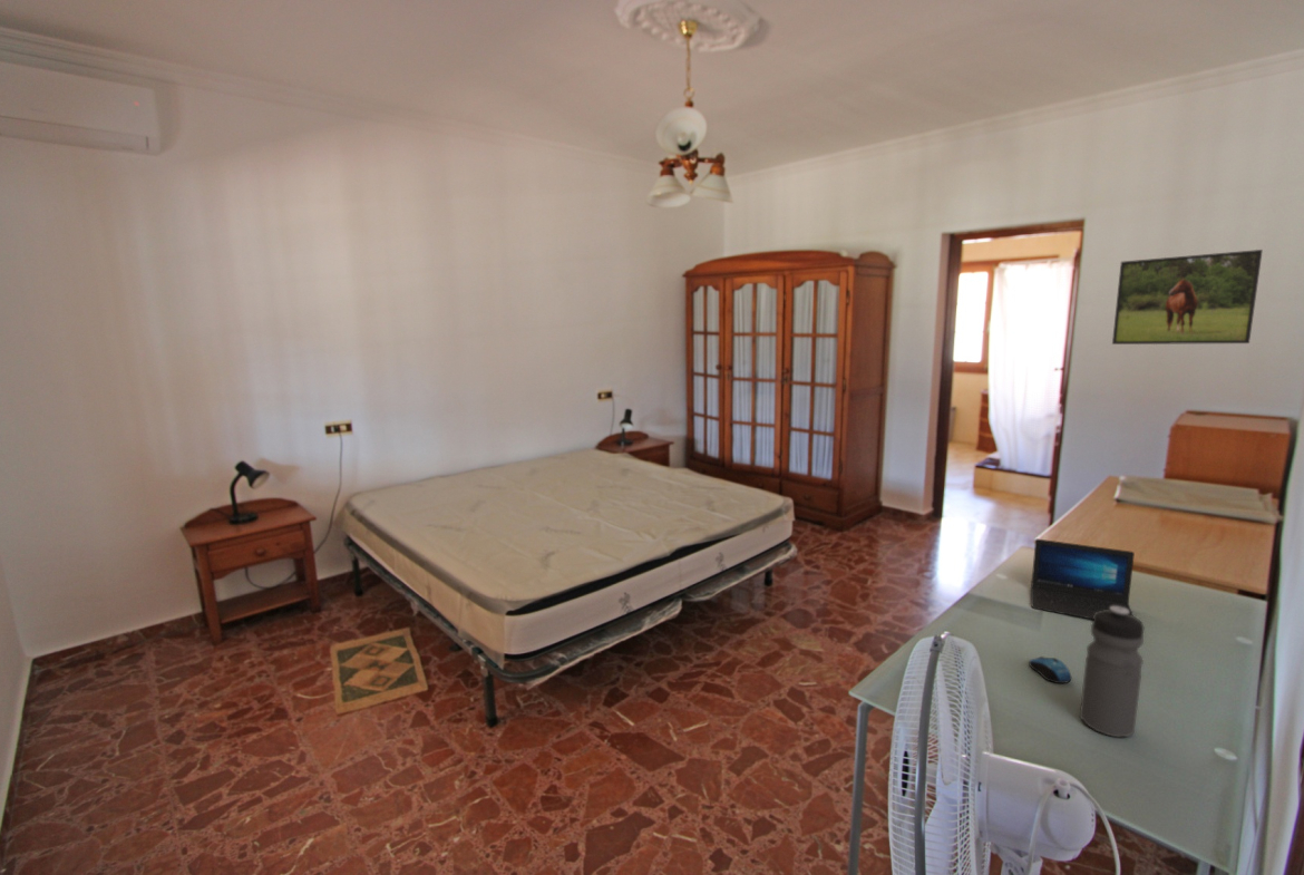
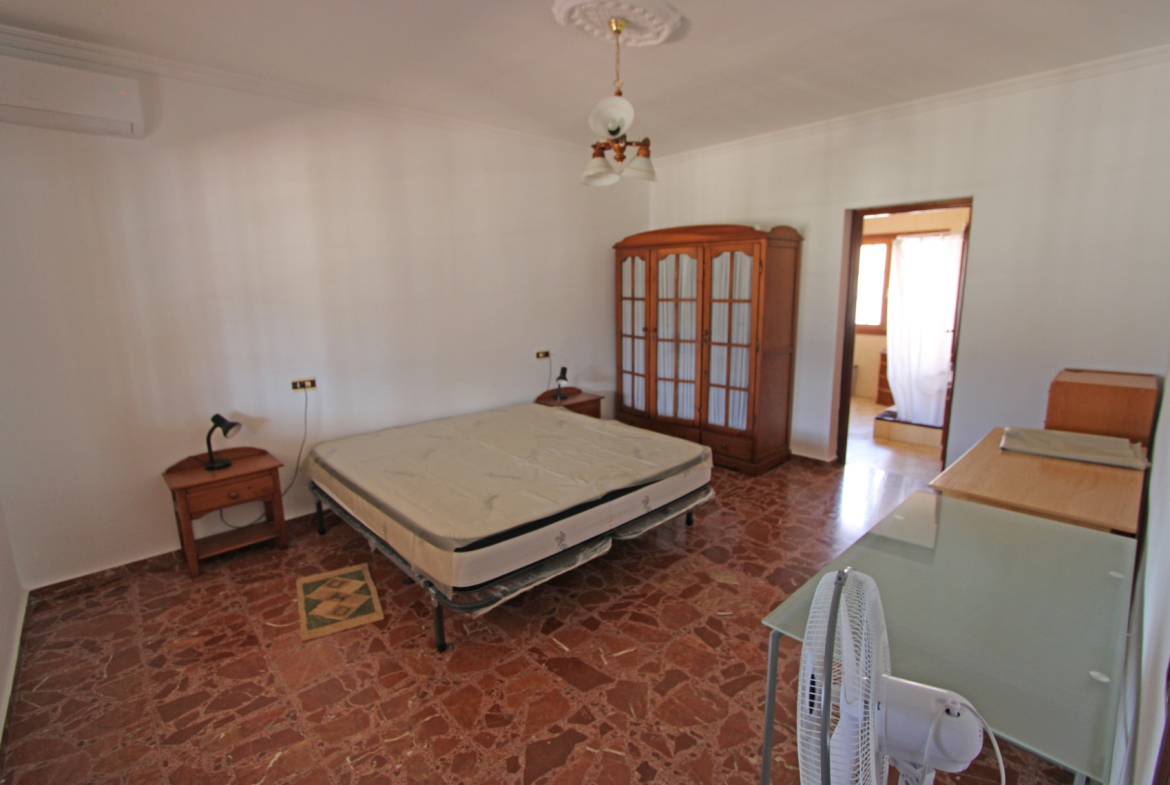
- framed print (1181, 300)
- water bottle (1112, 667)
- computer mouse (1049, 664)
- laptop (1082, 580)
